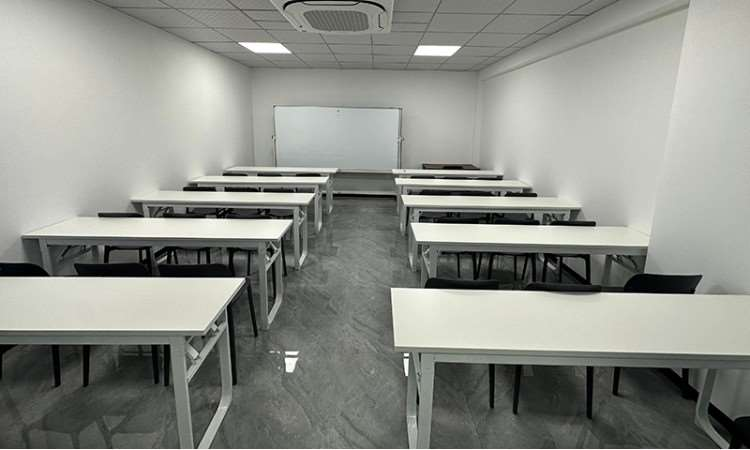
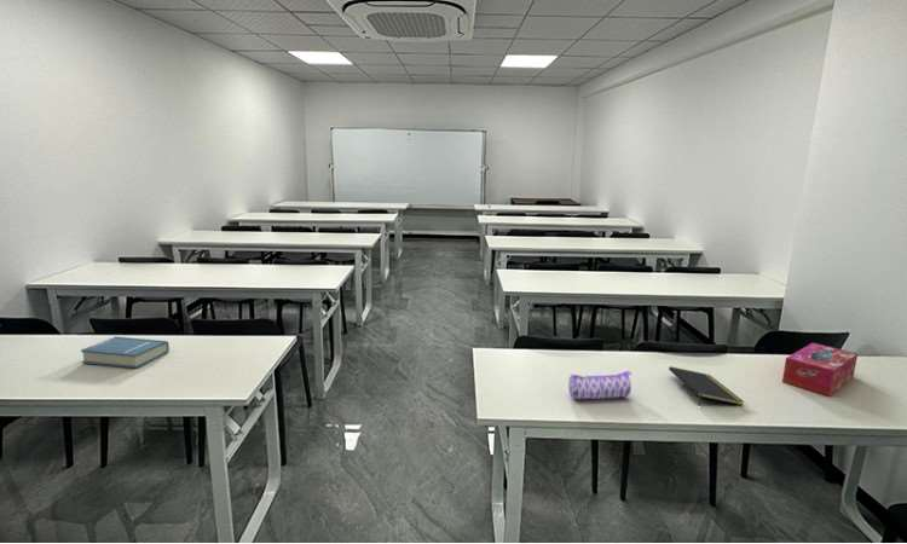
+ notepad (704, 384)
+ tissue box (820, 368)
+ pencil case (599, 384)
+ hardback book (126, 351)
